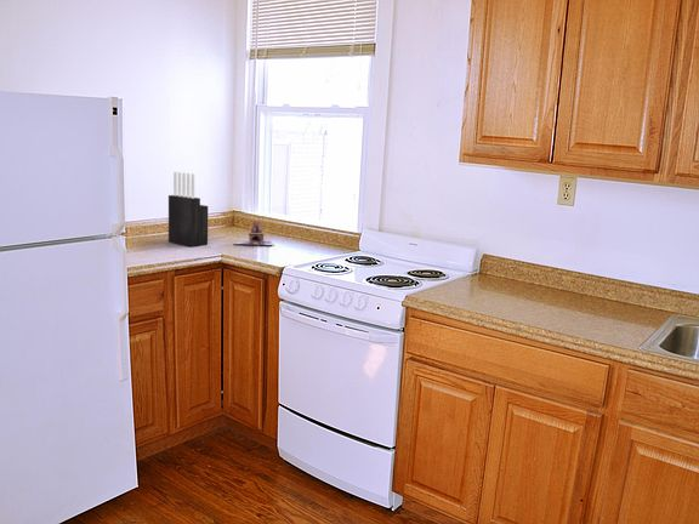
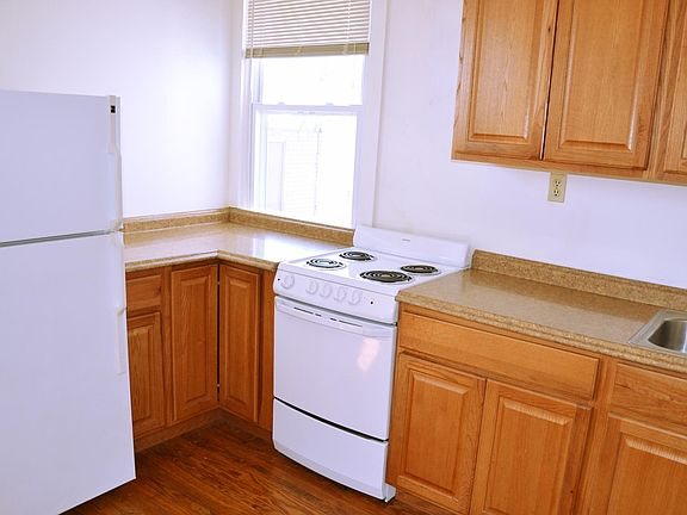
- teapot (256, 232)
- knife block (189, 207)
